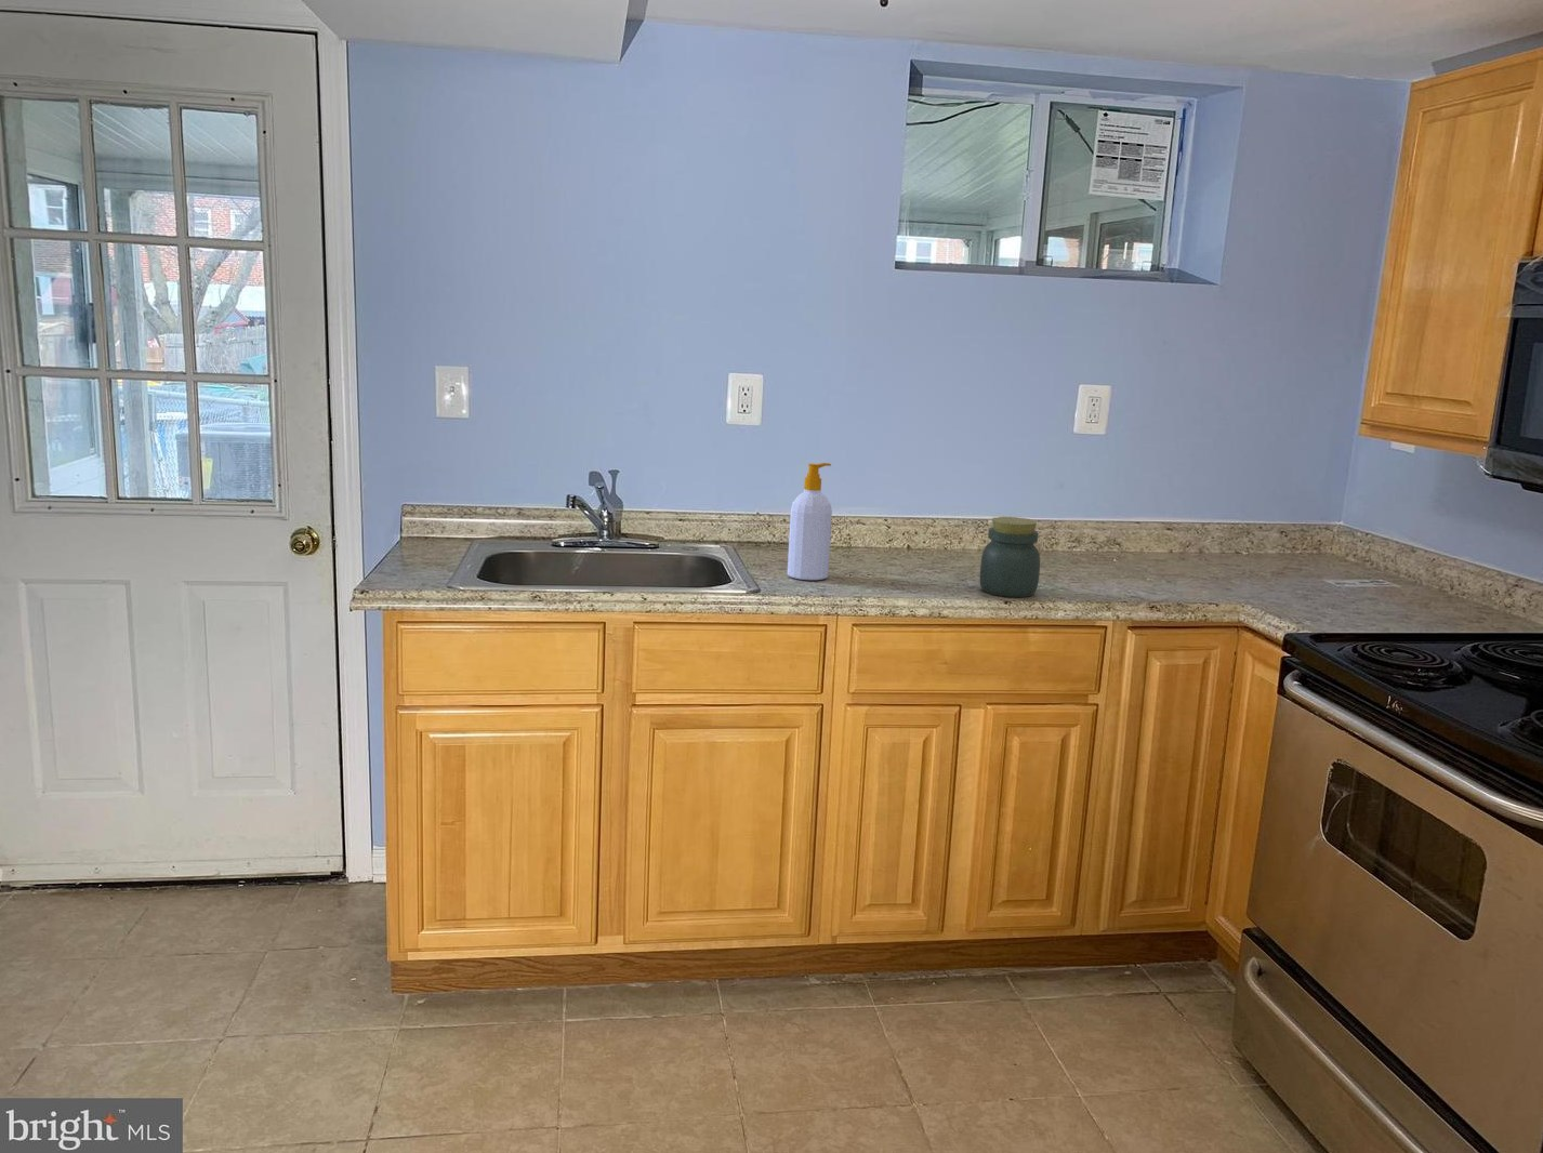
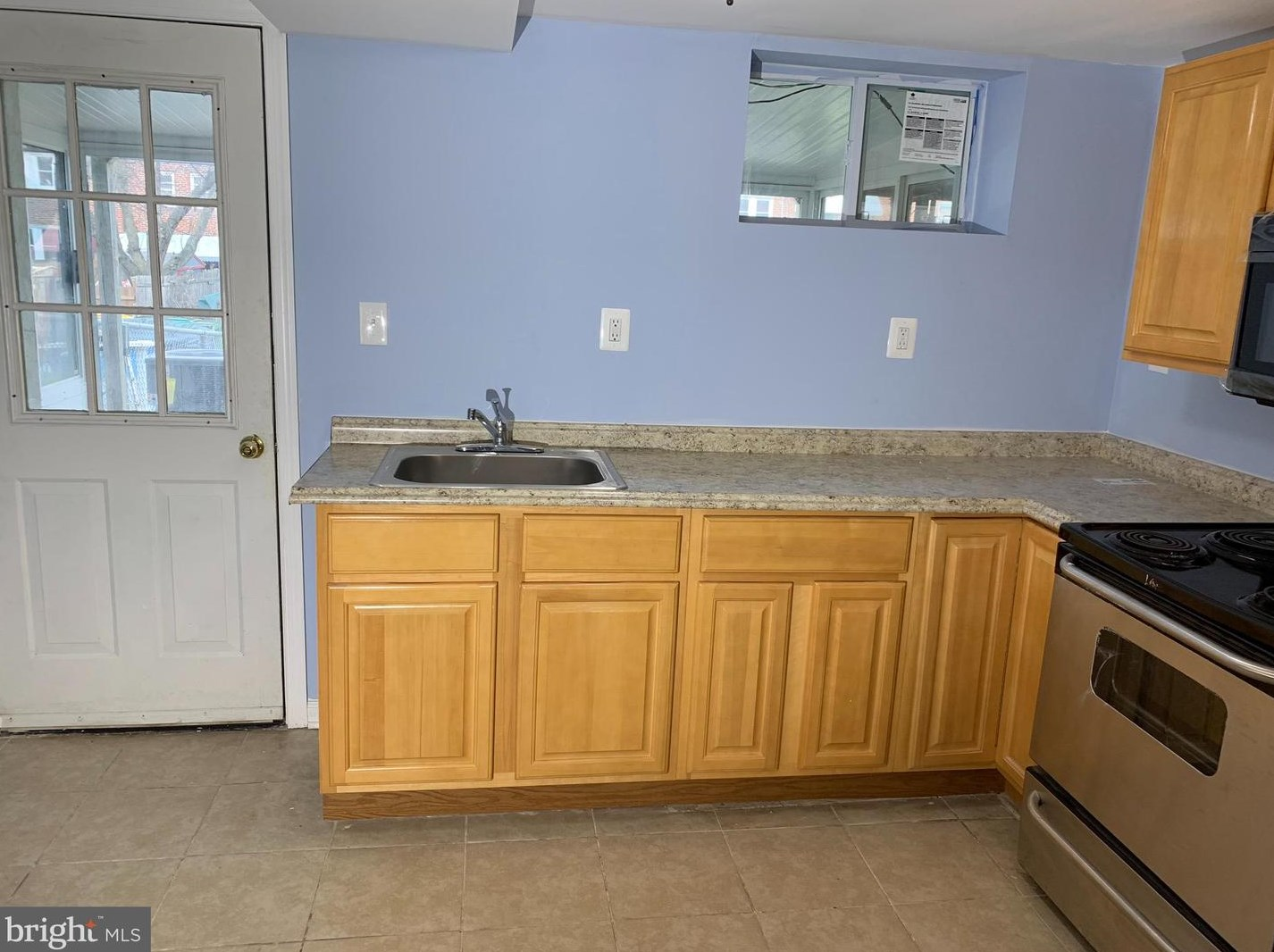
- jar (1010, 556)
- soap bottle (811, 521)
